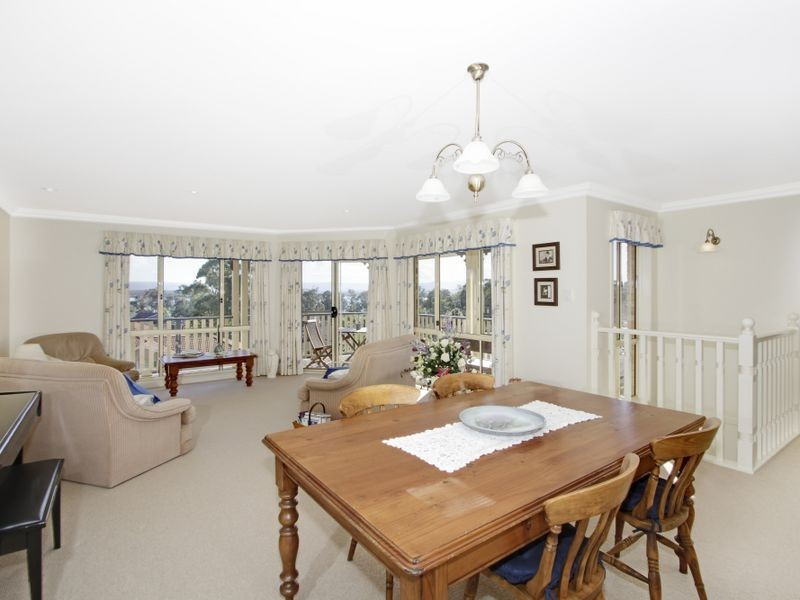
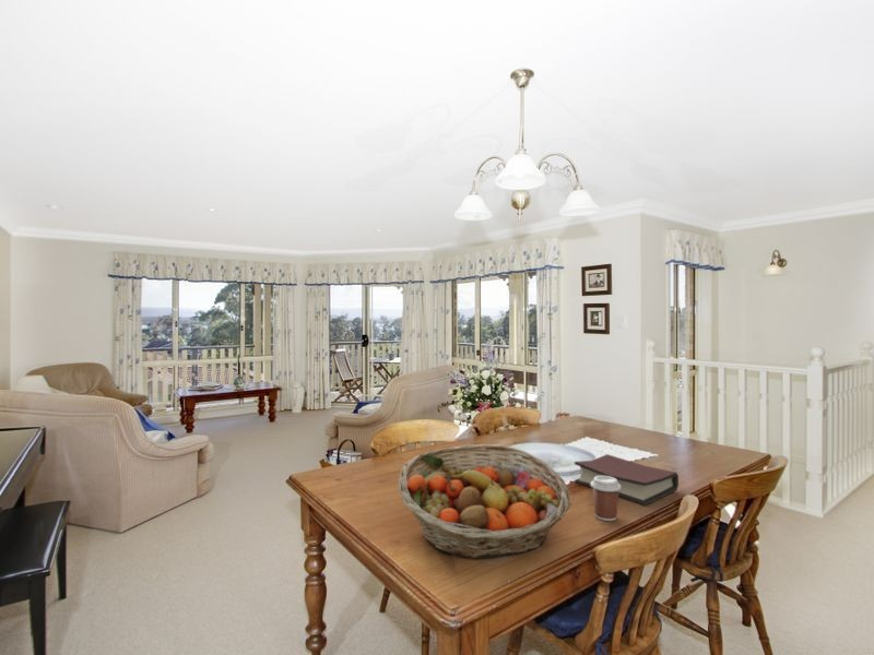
+ coffee cup (605, 498)
+ fruit basket (483, 496)
+ hardback book (625, 475)
